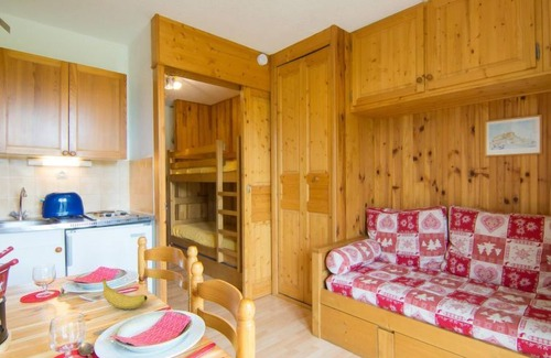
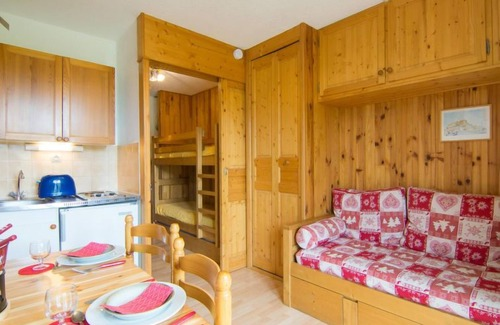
- fruit (123, 294)
